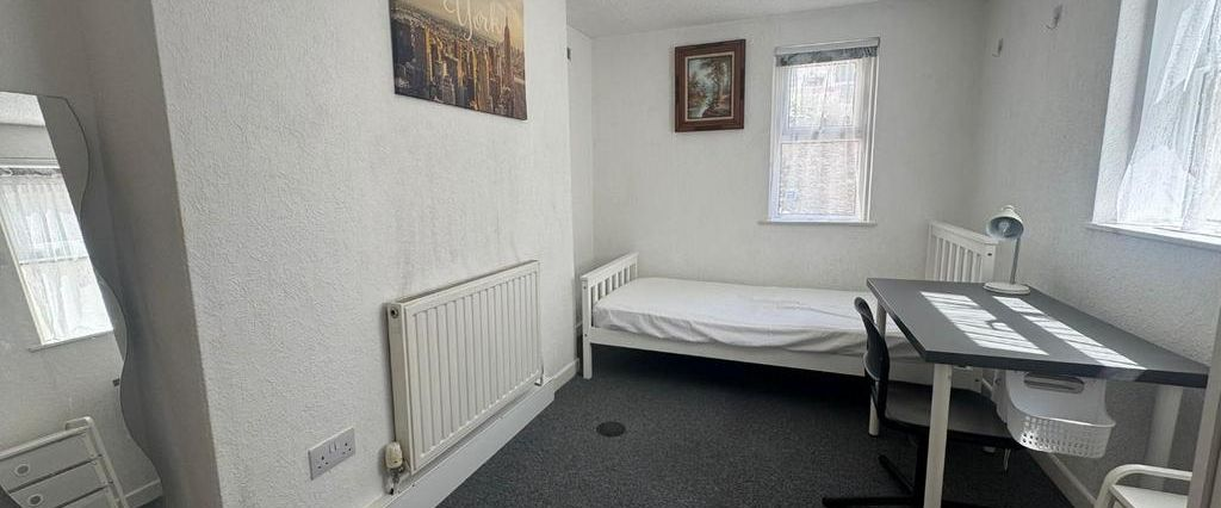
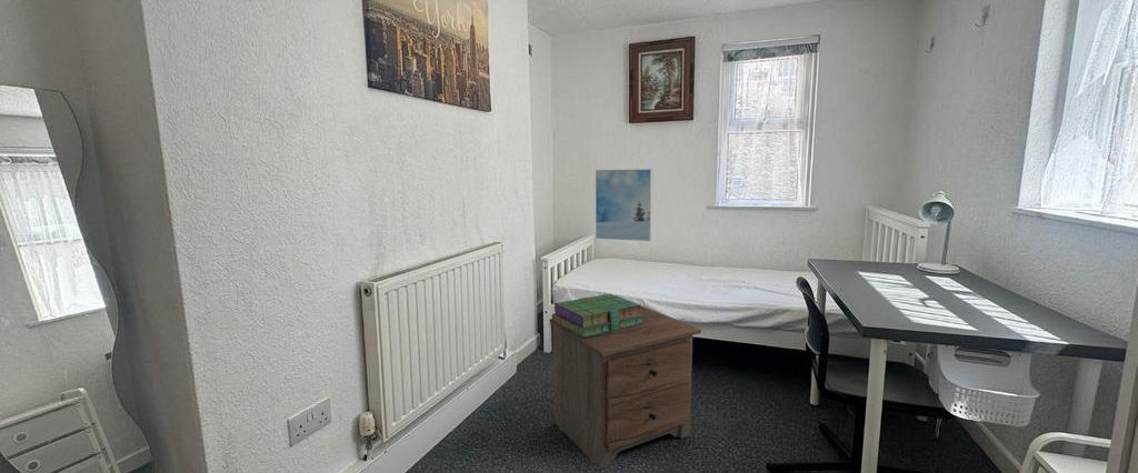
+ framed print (622, 204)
+ nightstand (622, 379)
+ stack of books (597, 312)
